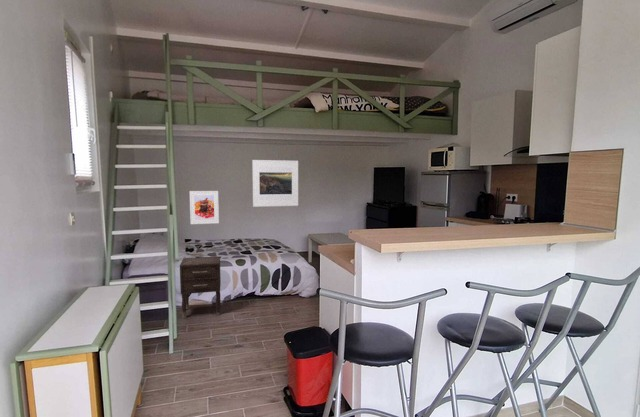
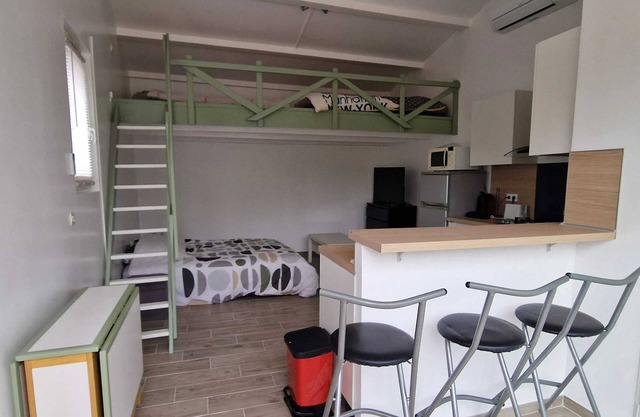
- nightstand (201, 286)
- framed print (204, 207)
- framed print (275, 183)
